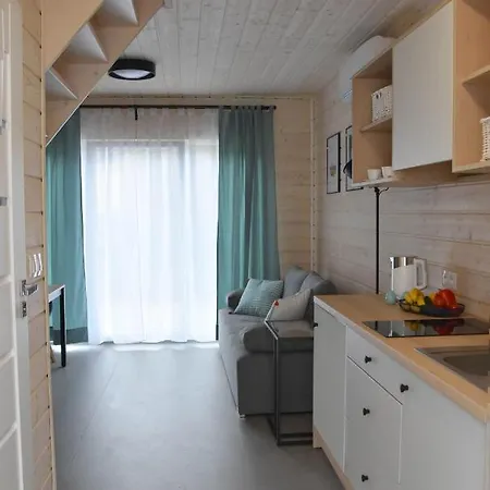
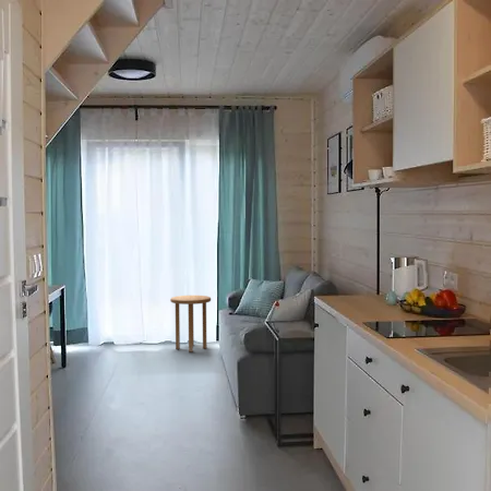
+ side table (191, 323)
